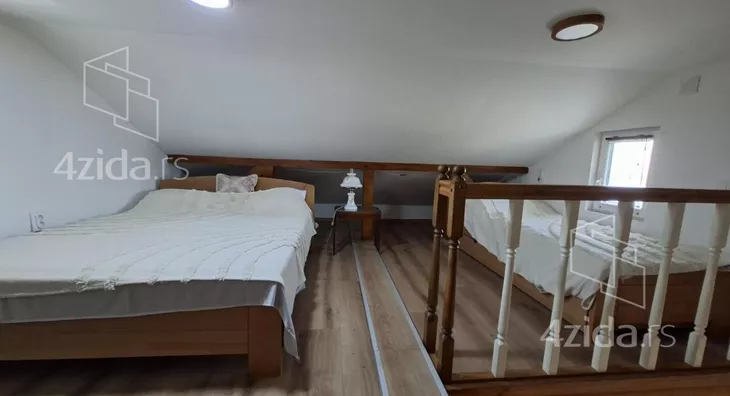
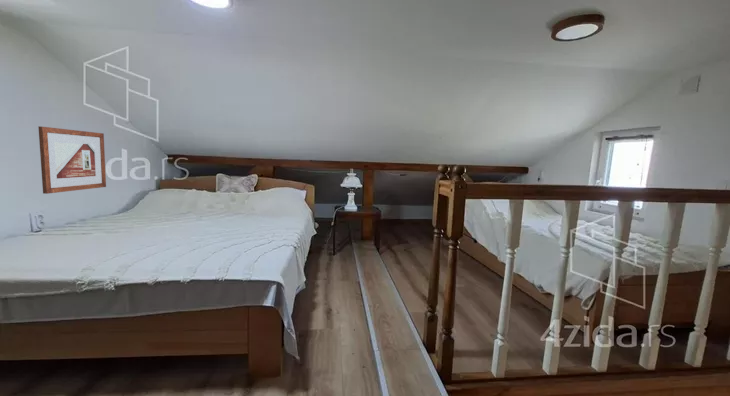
+ picture frame (76, 160)
